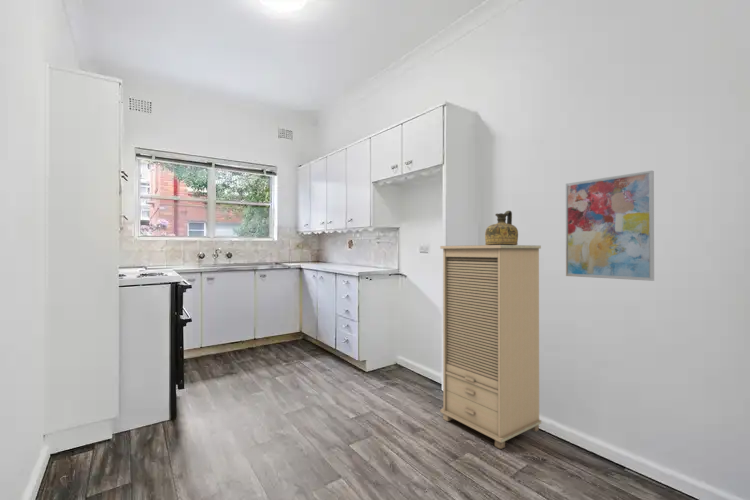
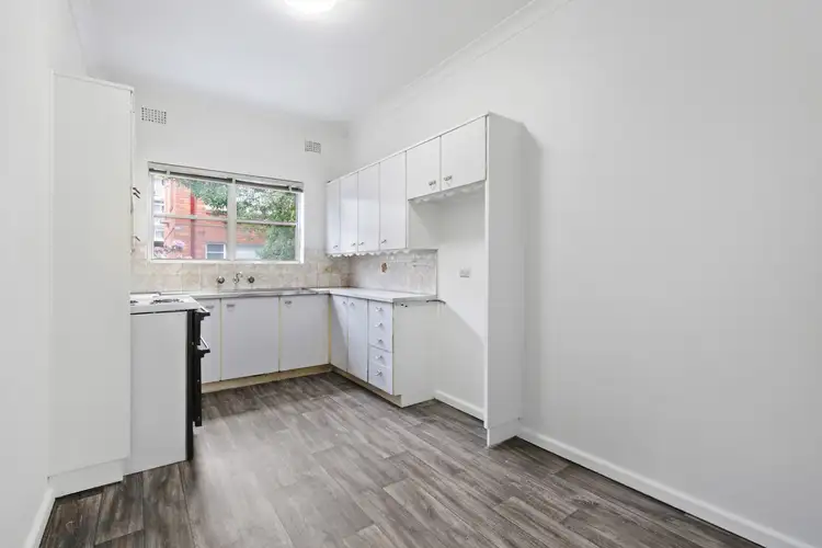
- wall art (606, 228)
- cabinet (489, 335)
- ceramic jug (501, 227)
